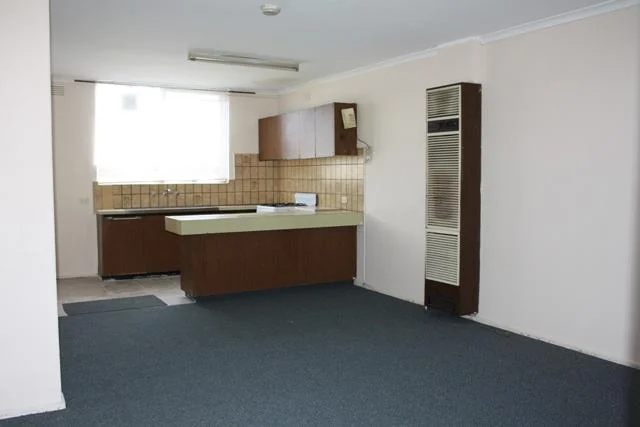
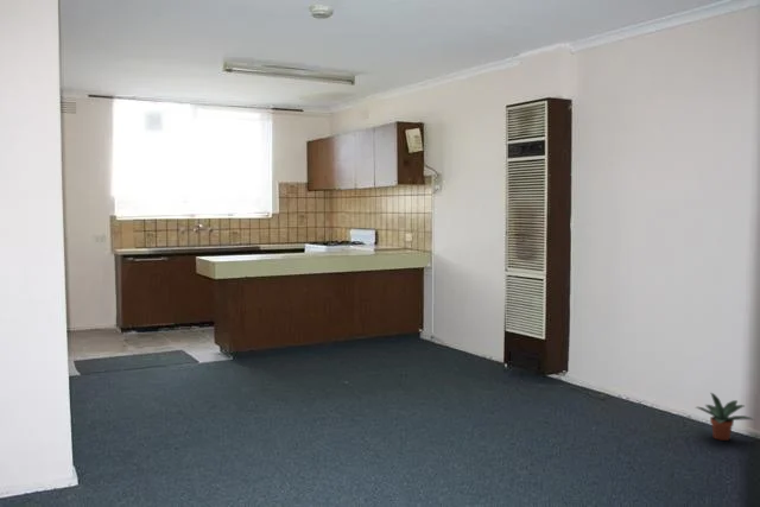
+ potted plant (722, 417)
